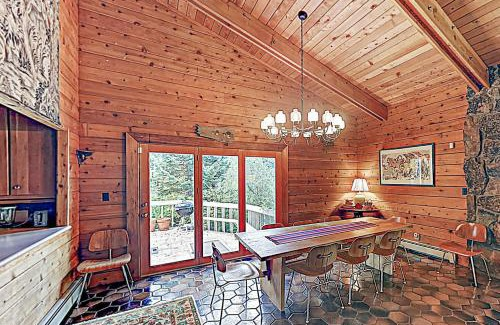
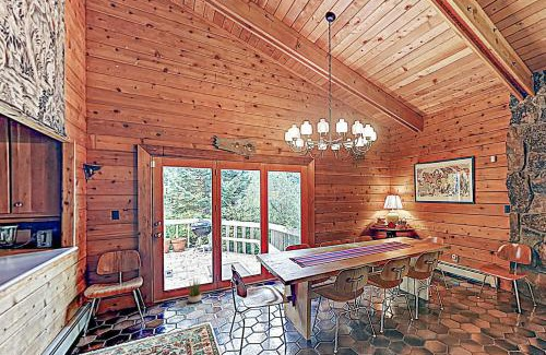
+ potted plant (194, 289)
